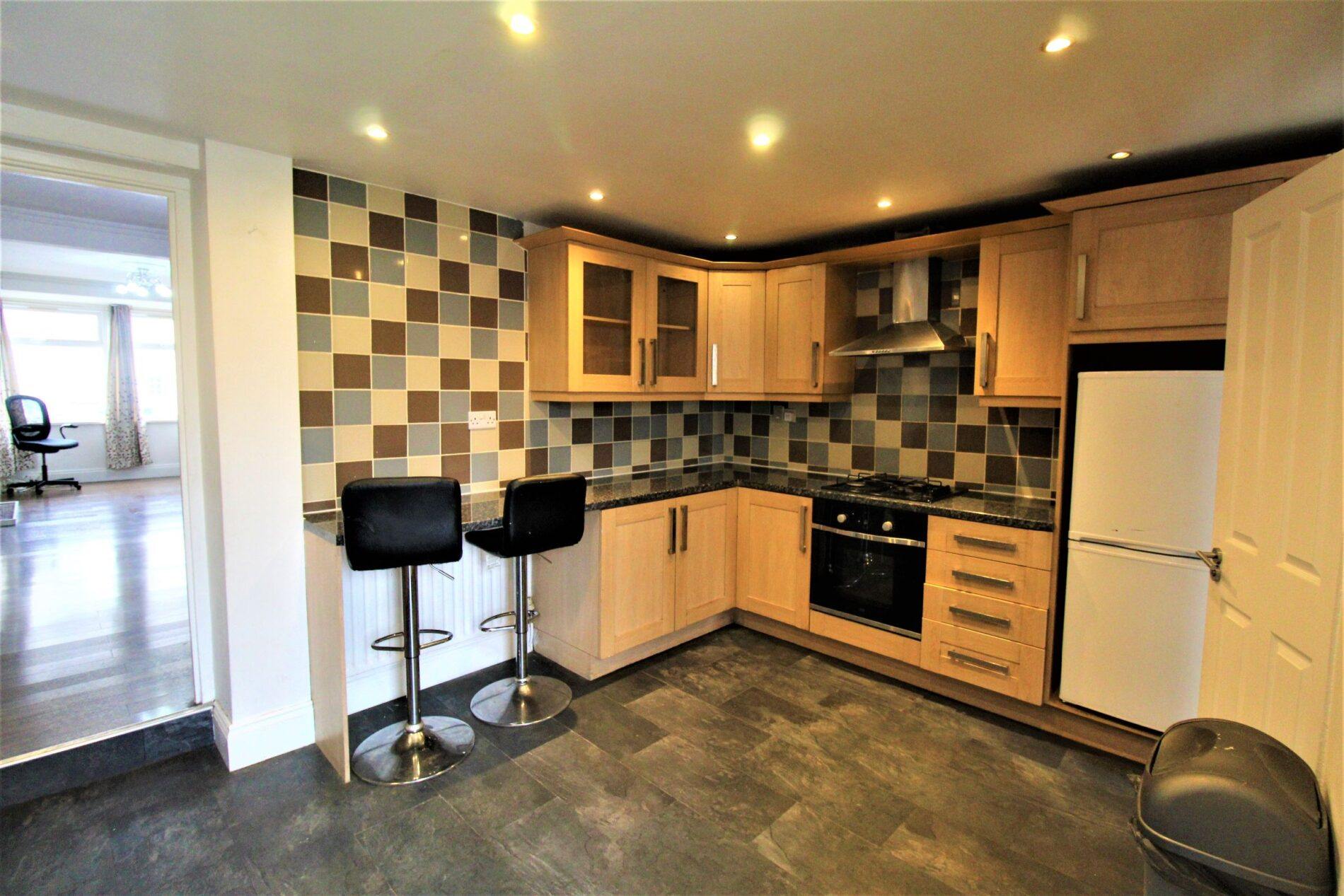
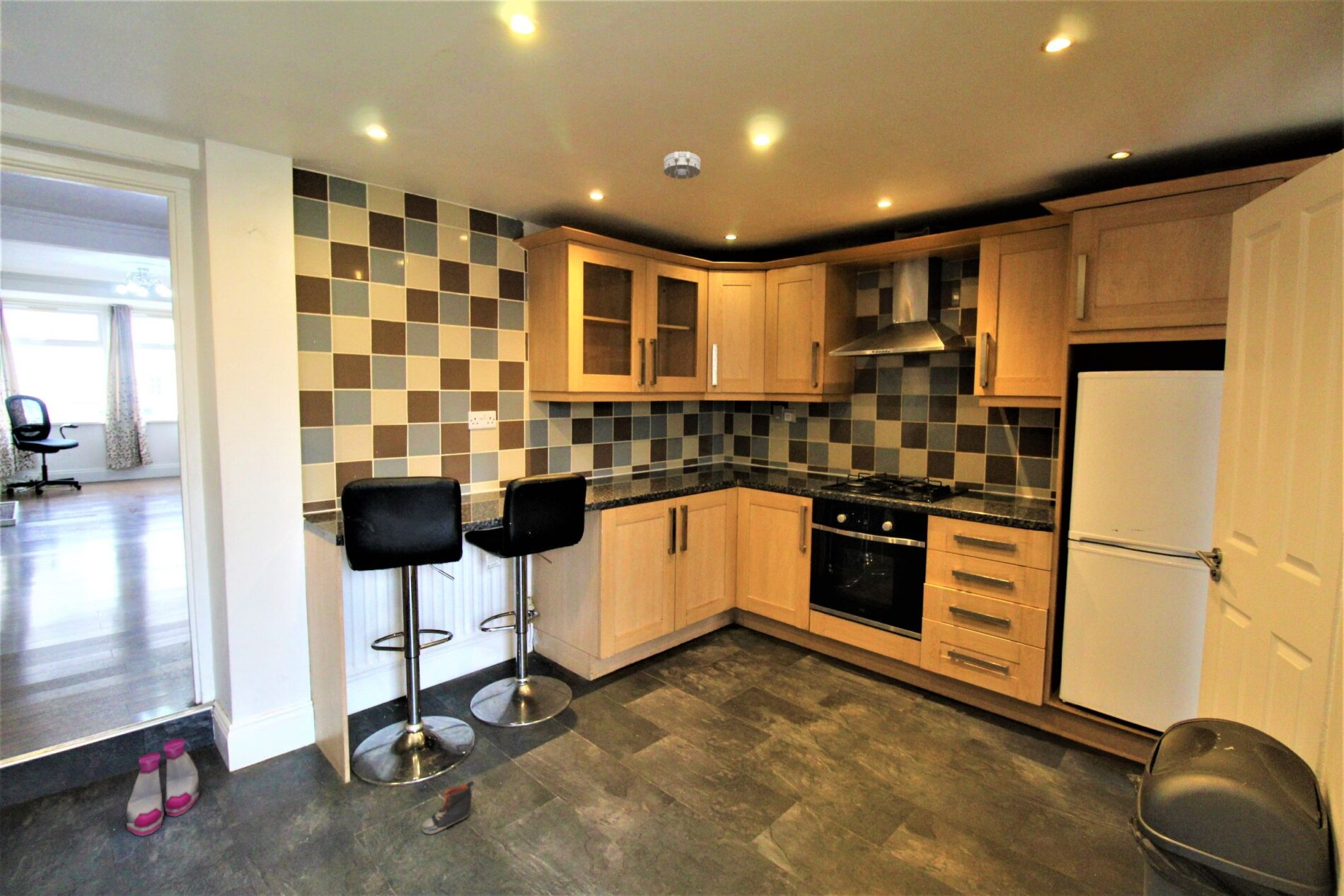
+ smoke detector (682, 165)
+ shoe (448, 805)
+ boots (160, 779)
